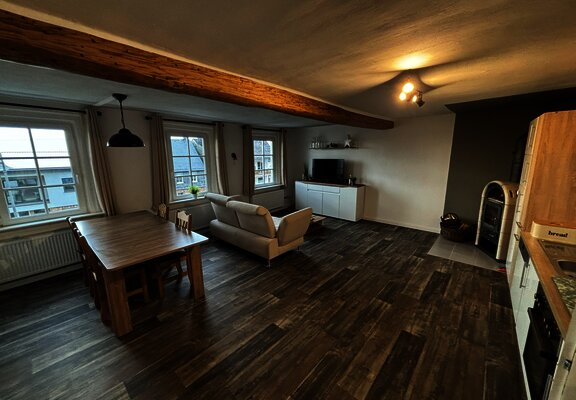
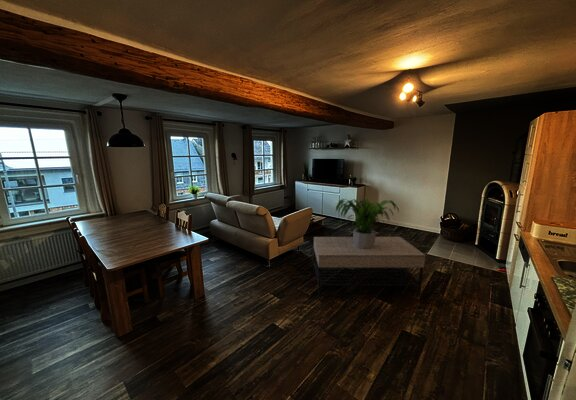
+ potted plant (367, 223)
+ coffee table (362, 263)
